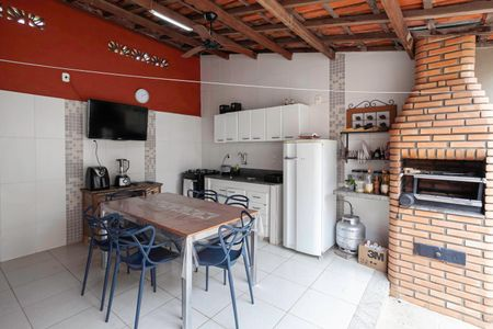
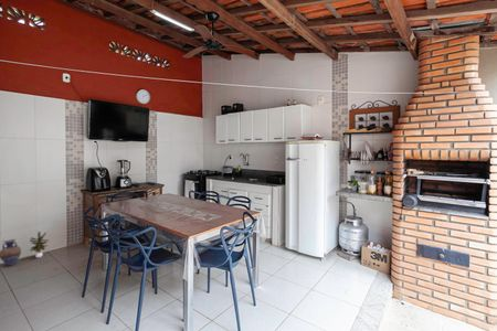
+ potted plant (39, 244)
+ vase (10, 252)
